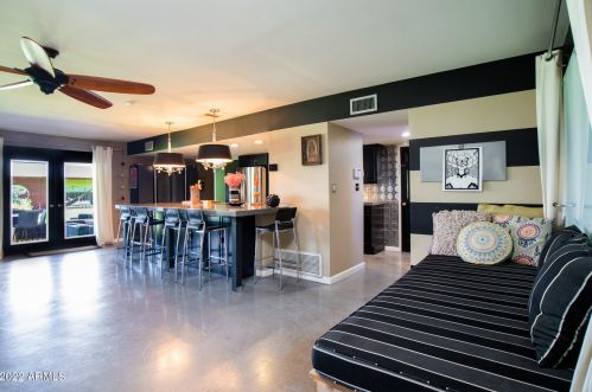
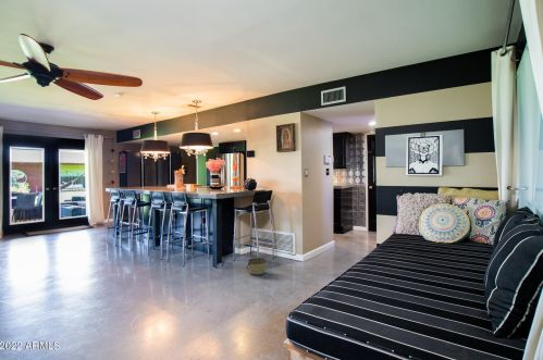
+ bucket (256, 265)
